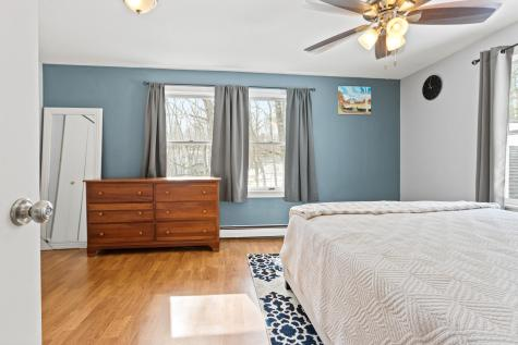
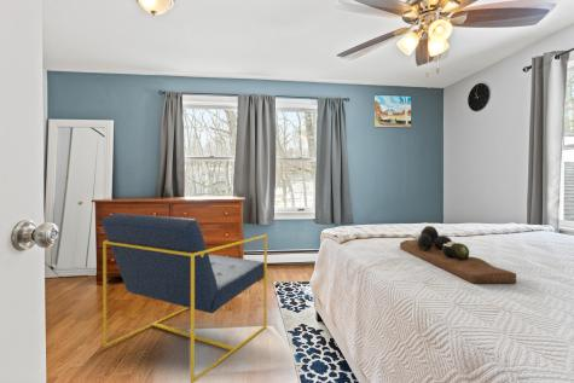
+ decorative tray (445, 245)
+ armchair (190, 274)
